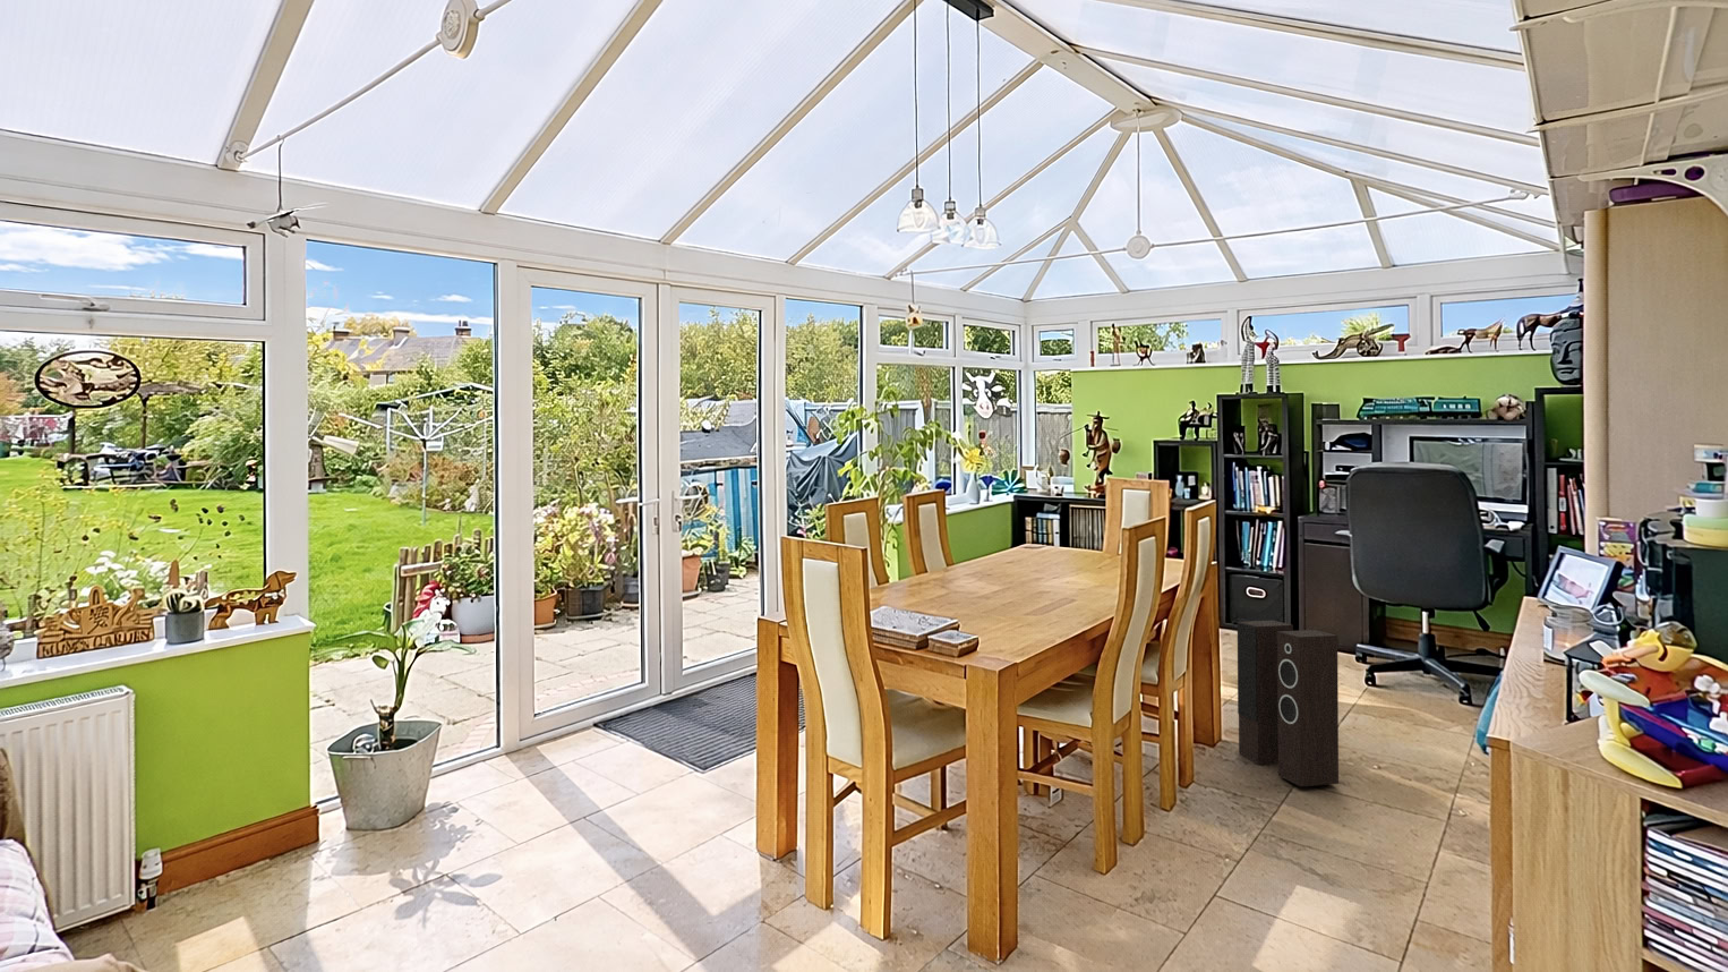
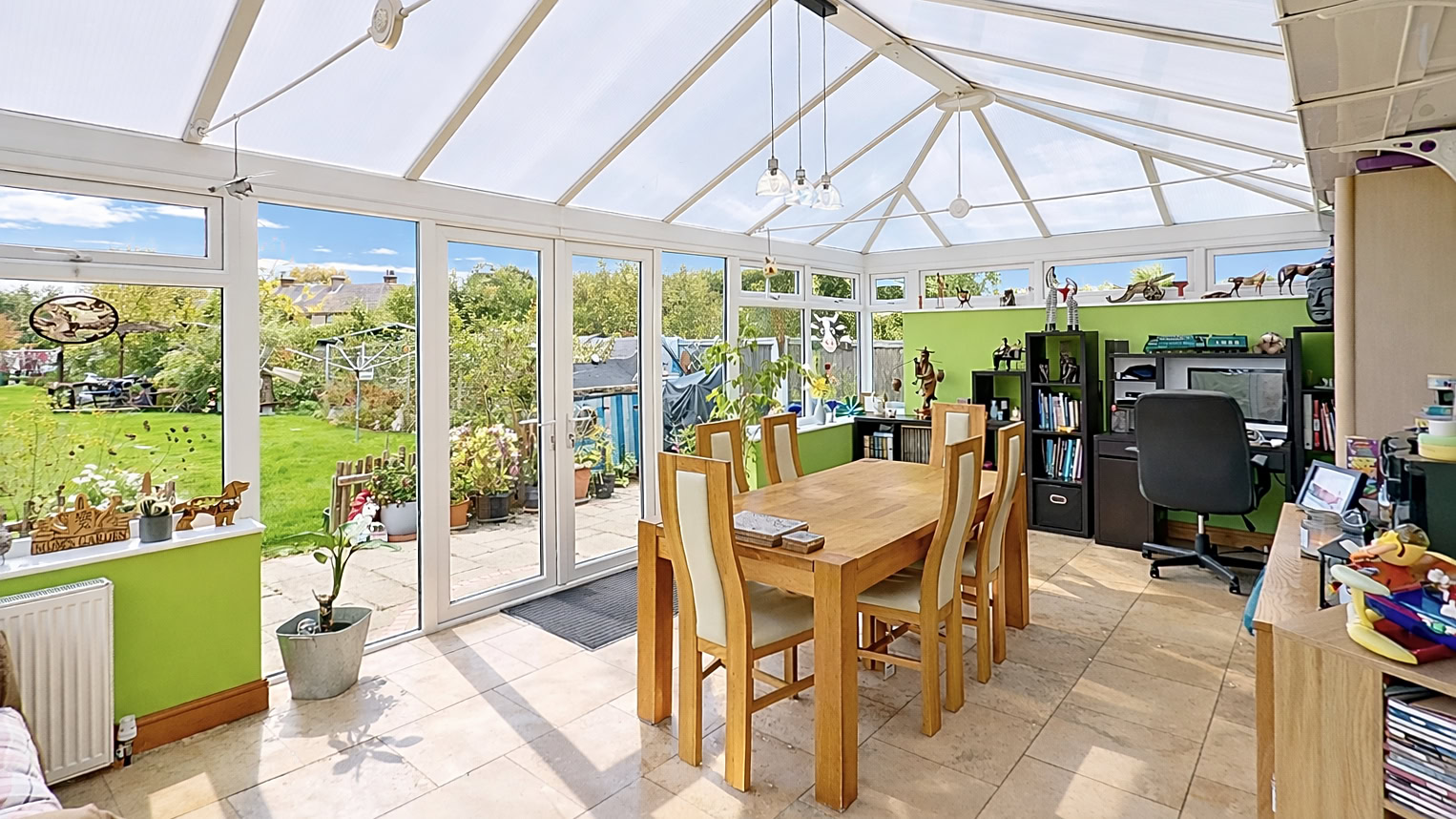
- stereo (1285, 698)
